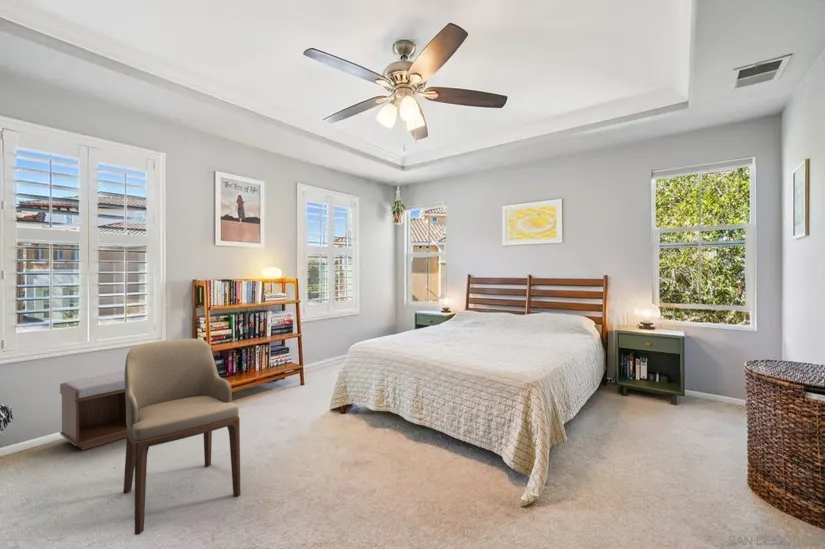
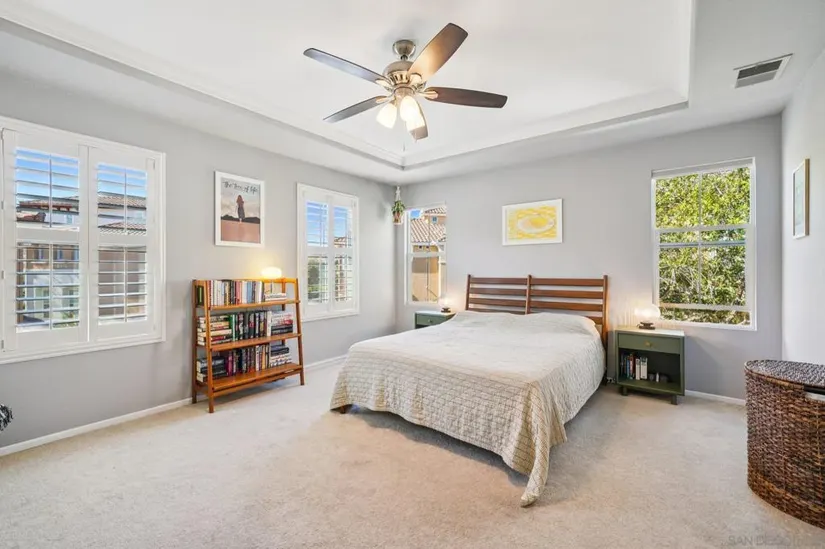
- bench (125, 401)
- armchair (180, 420)
